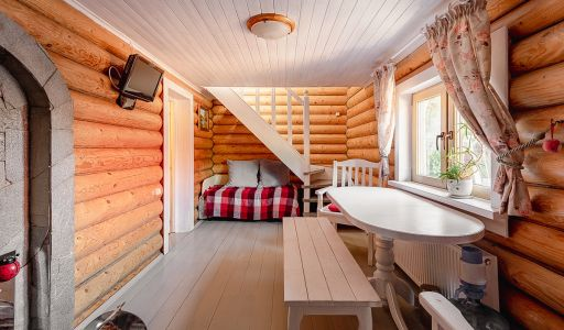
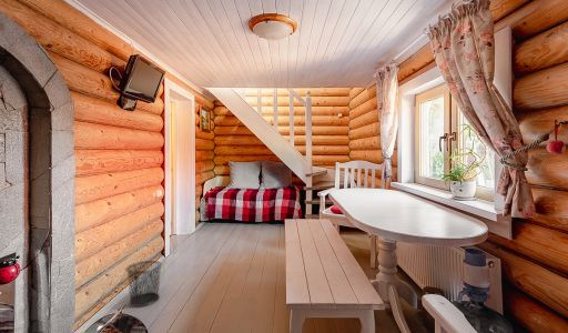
+ waste bin (144, 282)
